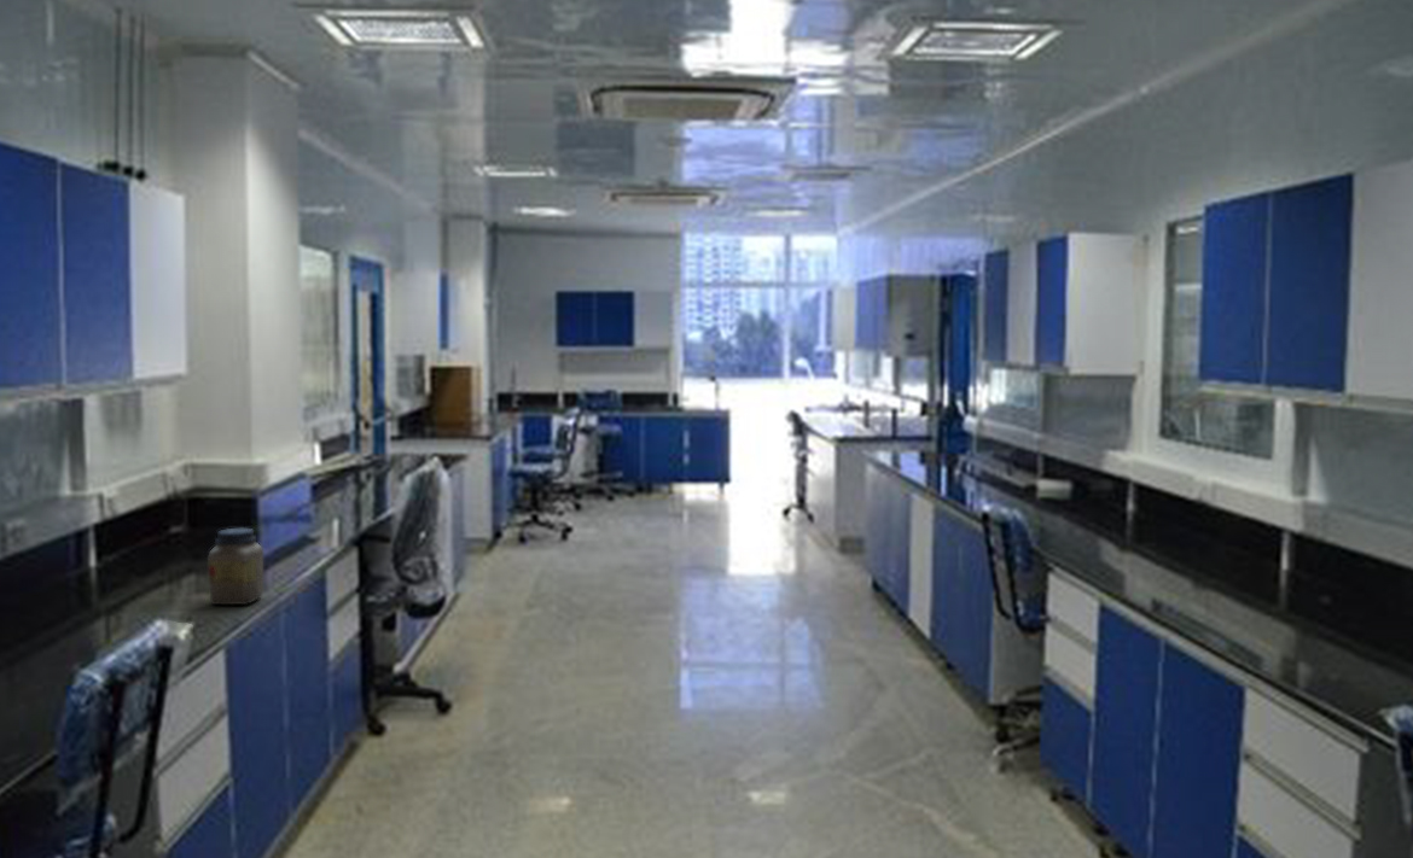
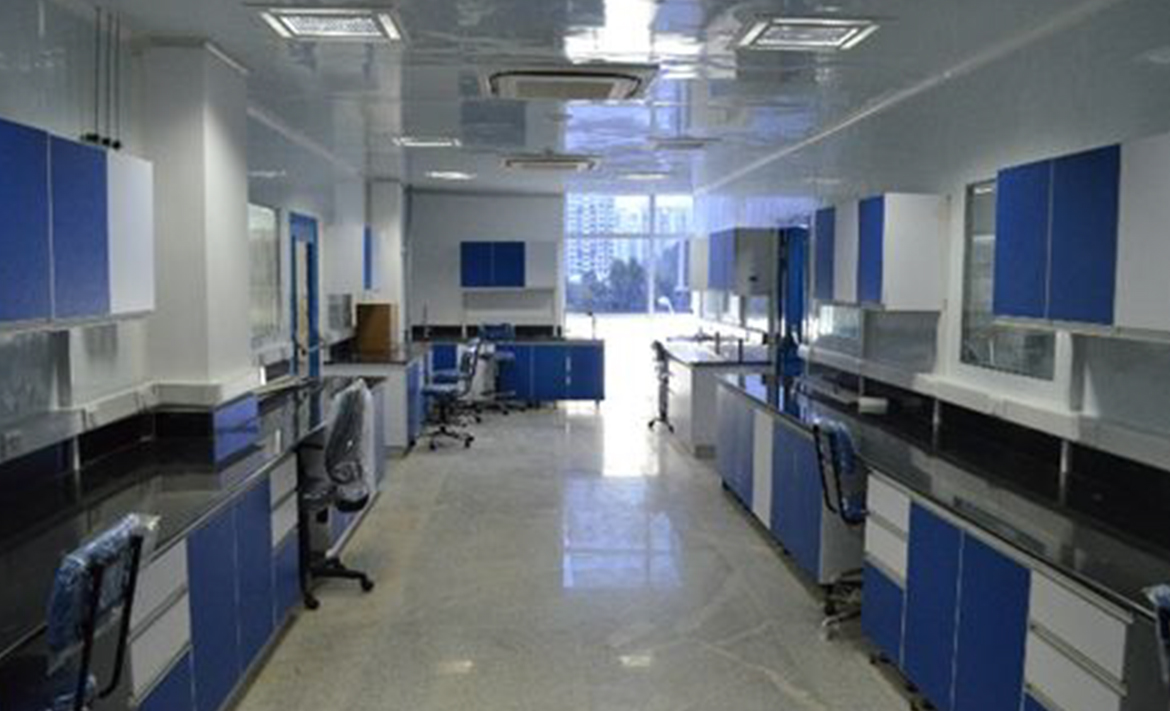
- jar (236, 565)
